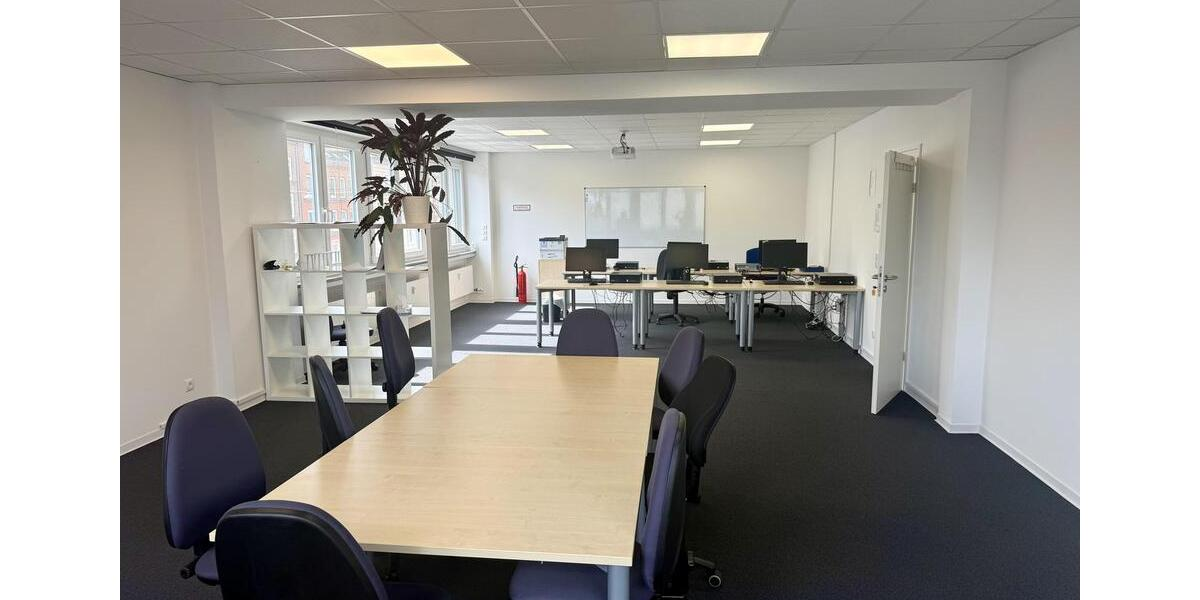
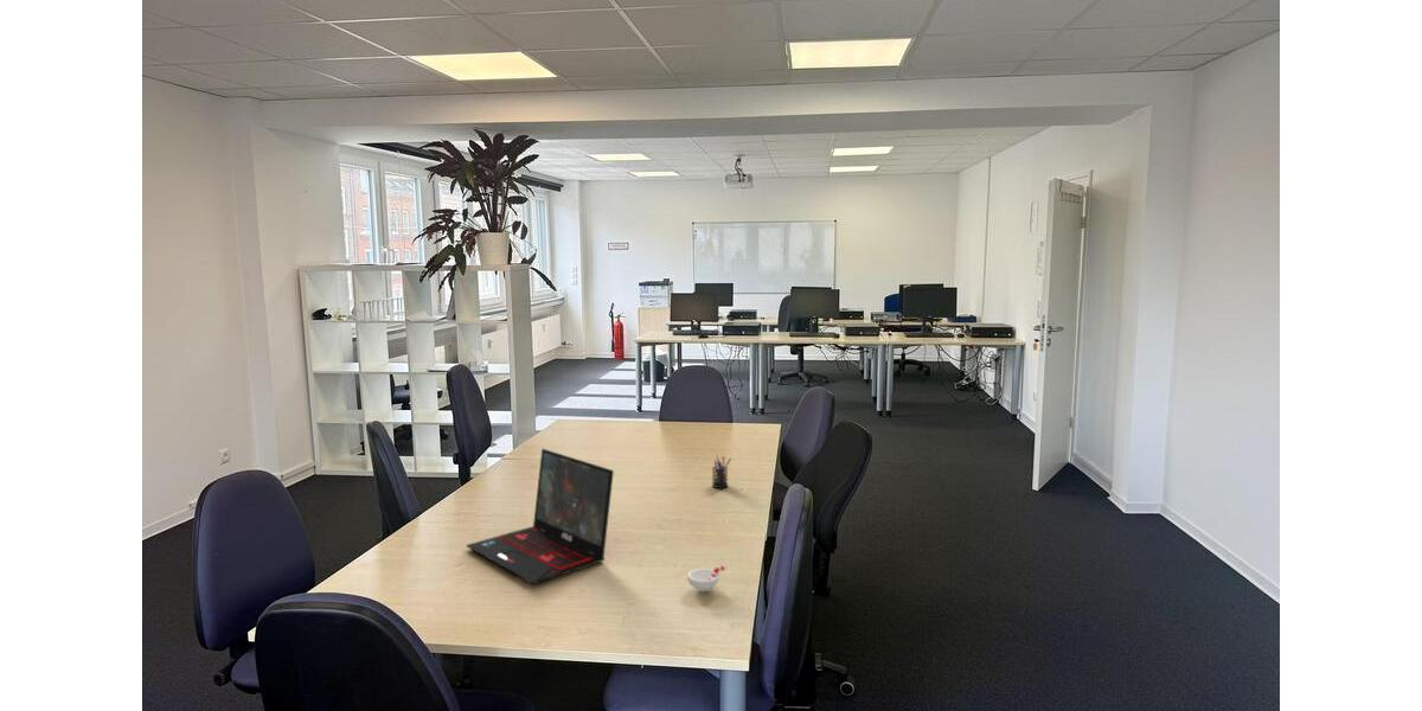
+ pen holder (722, 469)
+ cup (706, 578)
+ laptop (538, 511)
